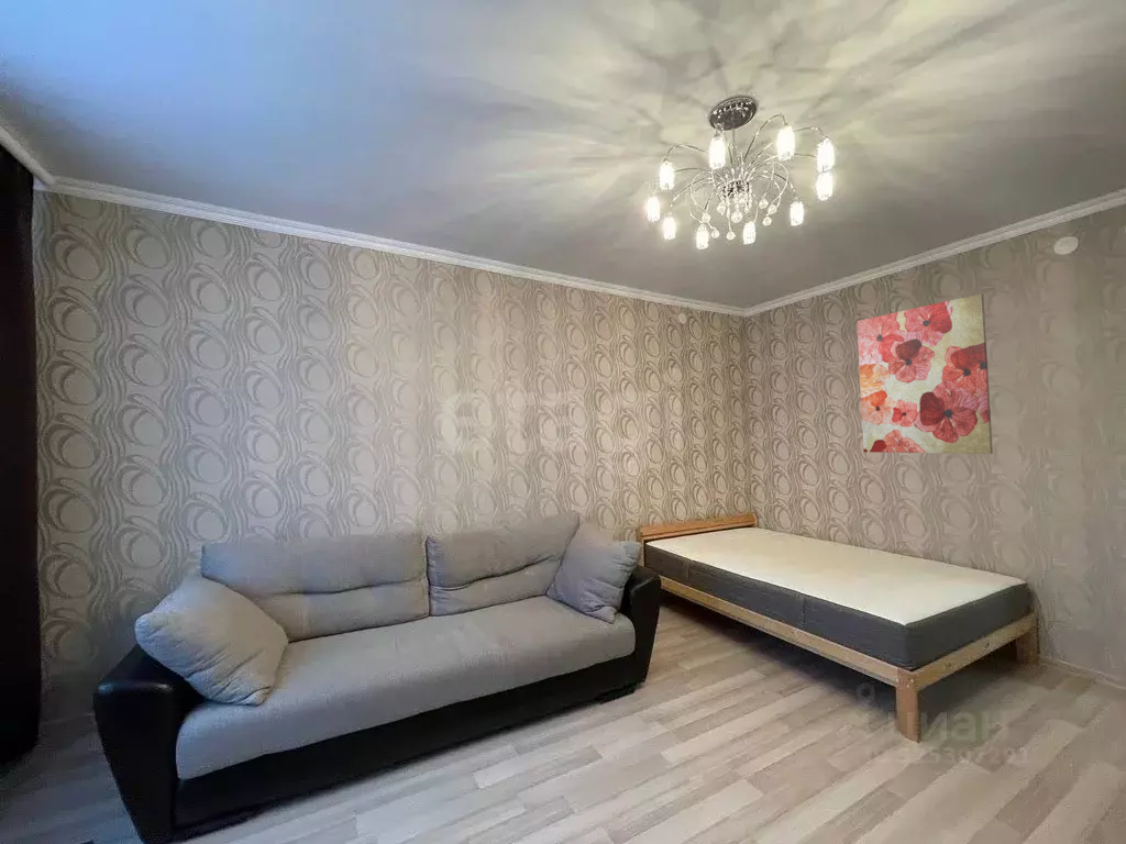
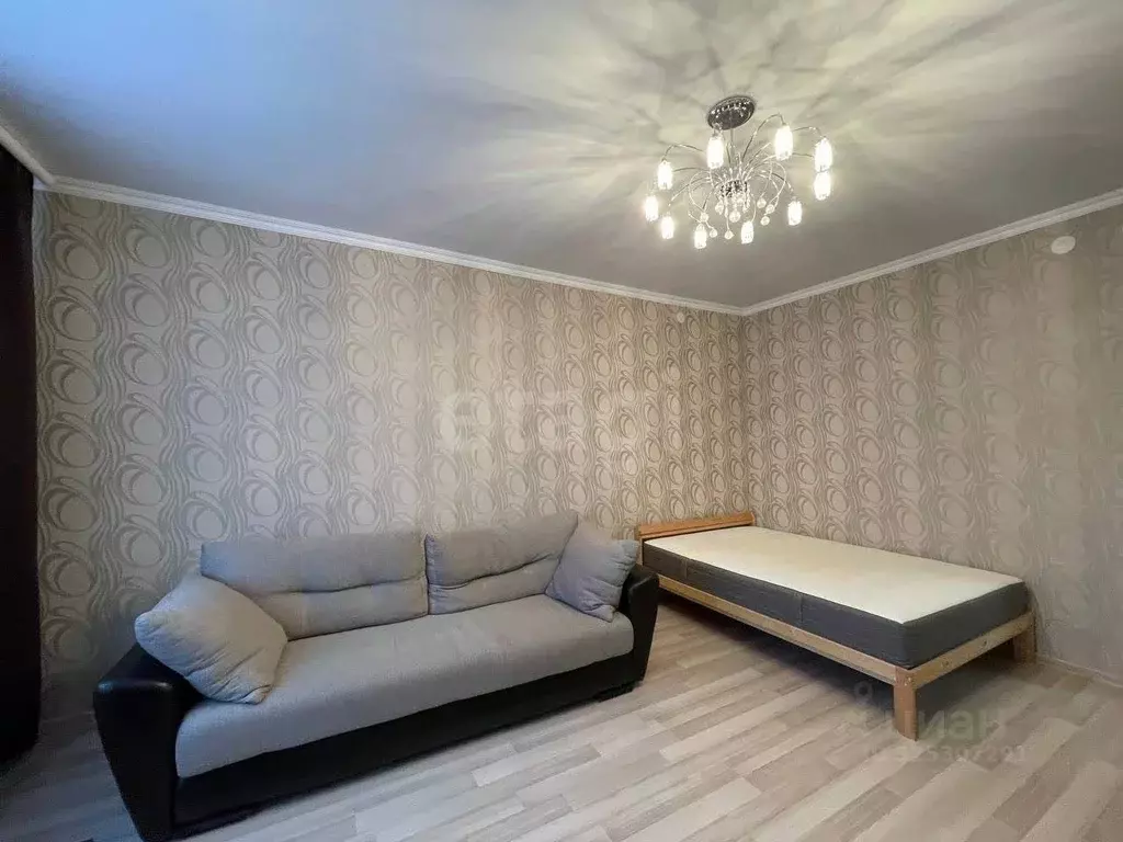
- wall art (917, 380)
